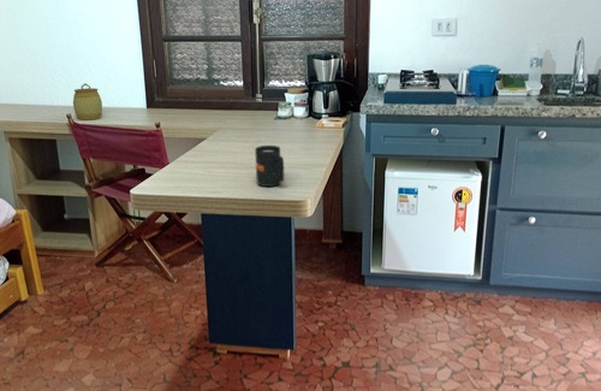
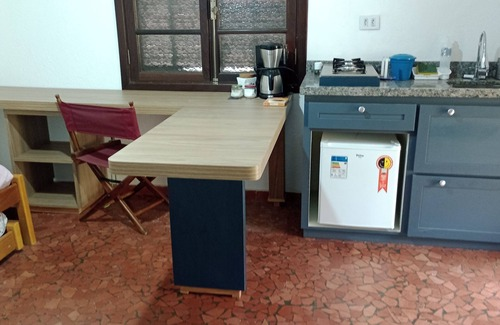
- jar (87, 100)
- mug (272, 166)
